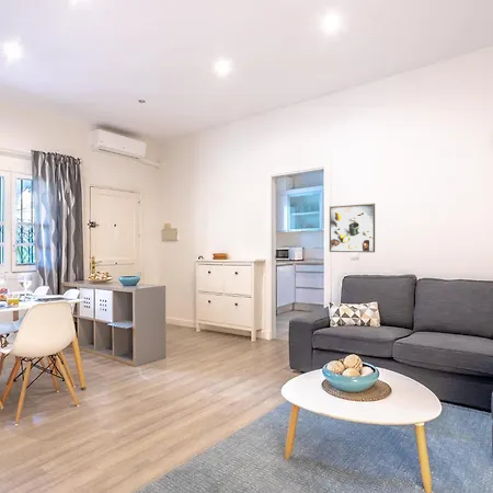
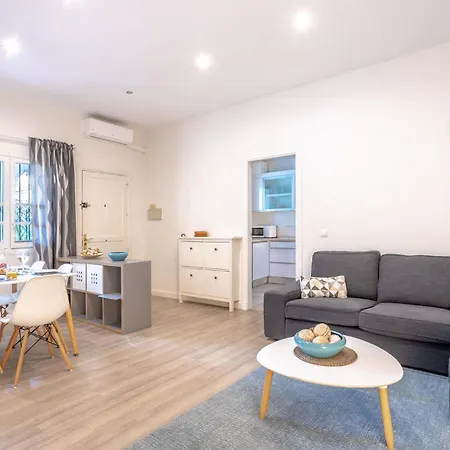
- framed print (351, 228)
